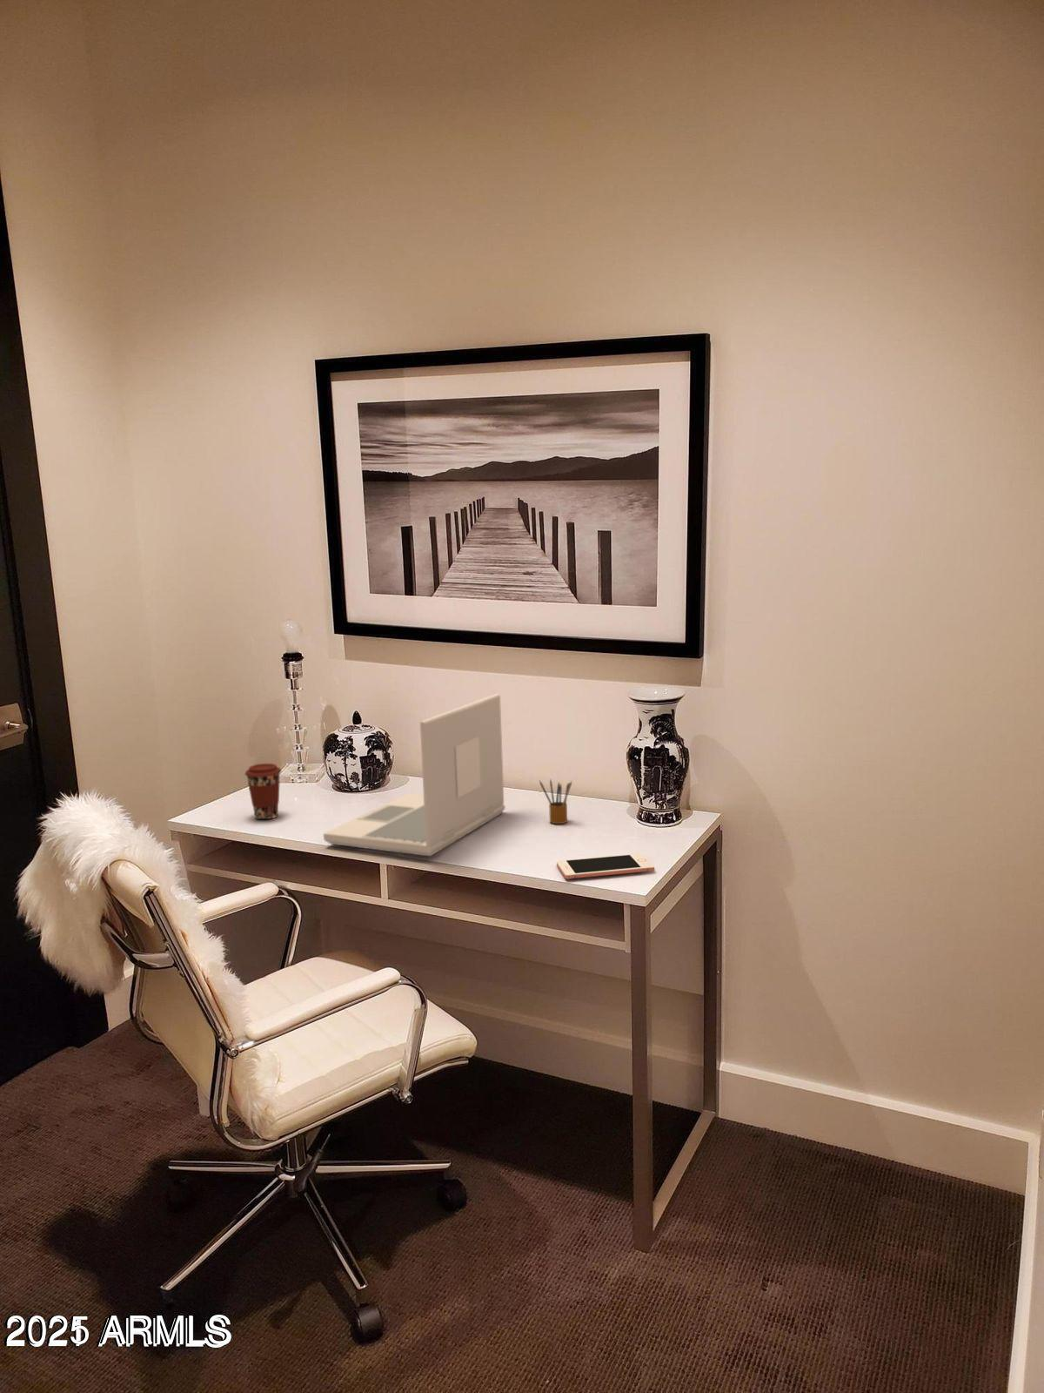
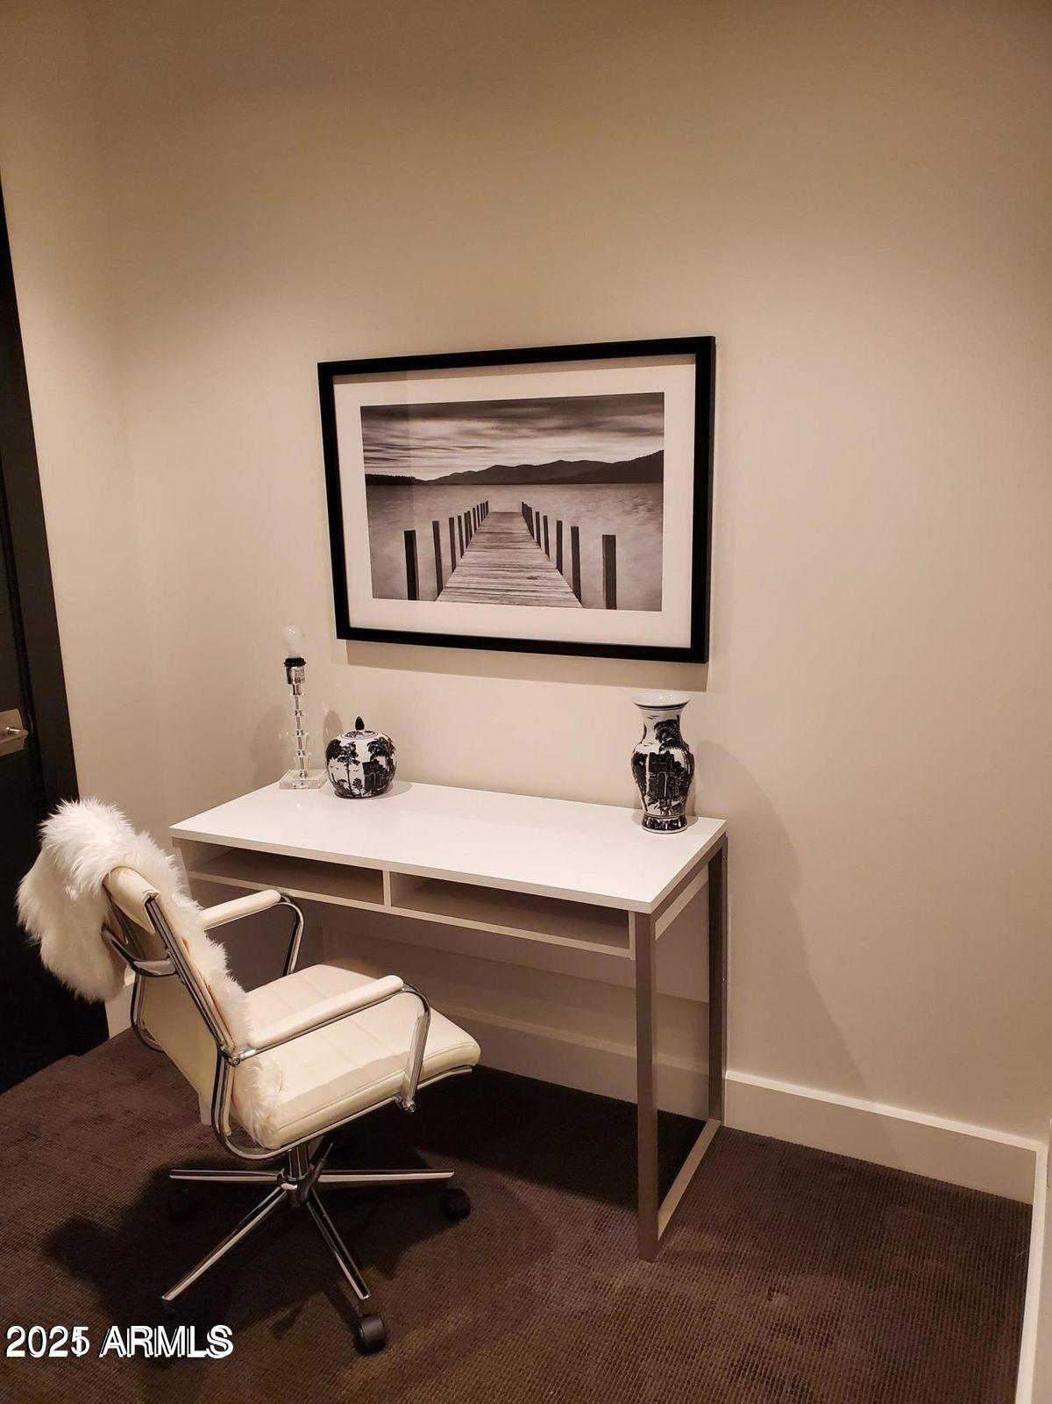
- laptop (422, 767)
- cell phone (604, 865)
- coffee cup (264, 792)
- pencil box (556, 800)
